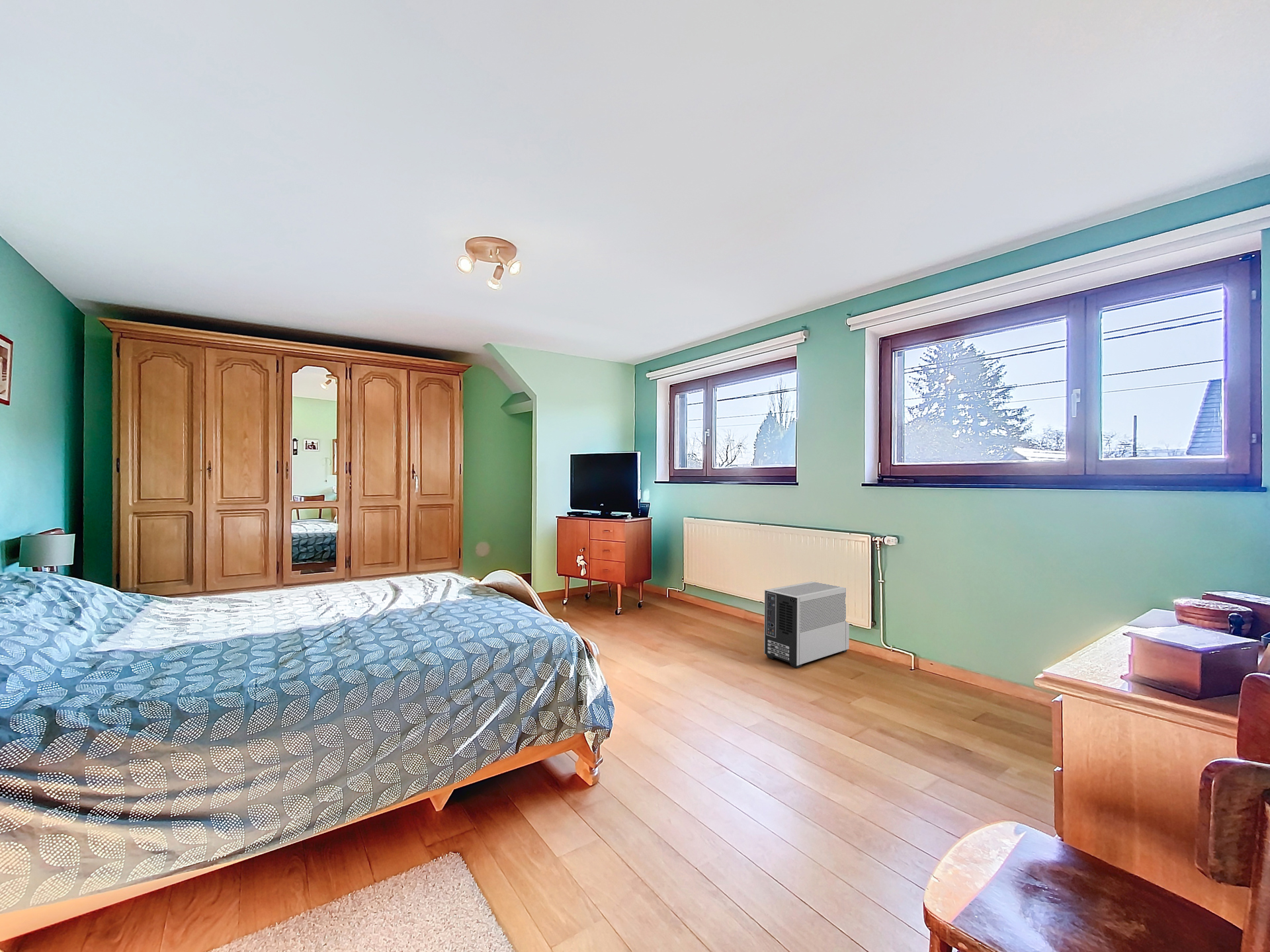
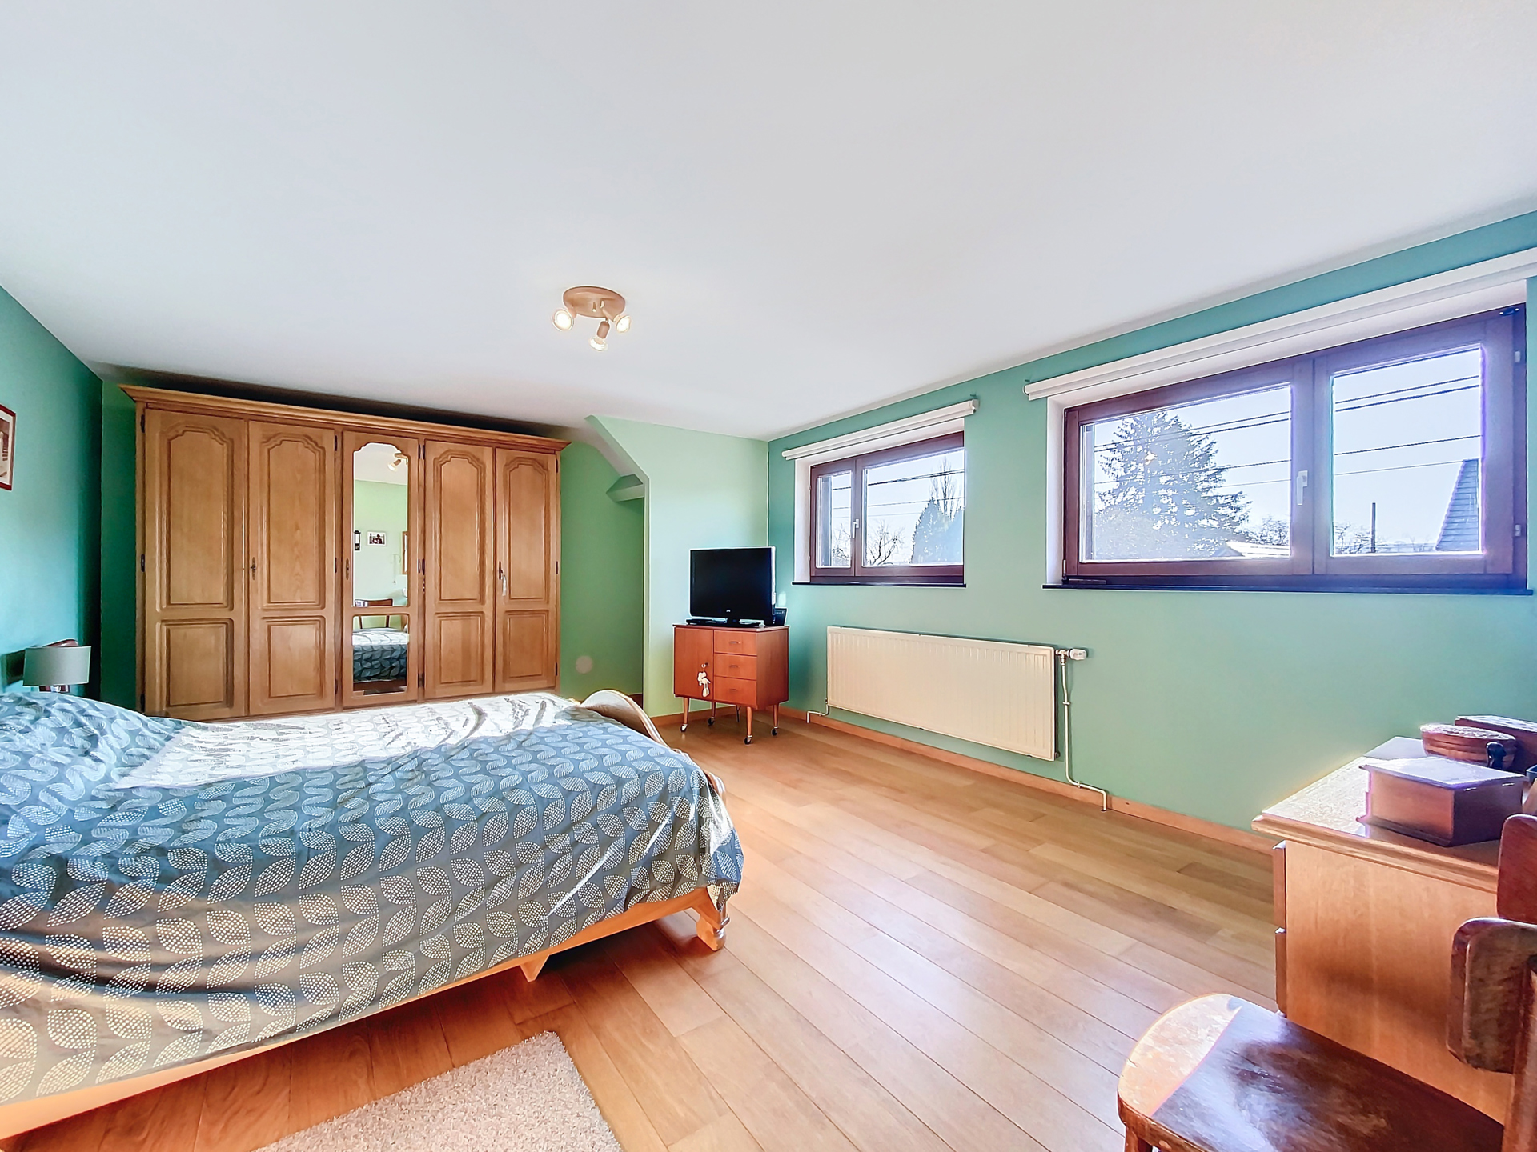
- air purifier (808, 621)
